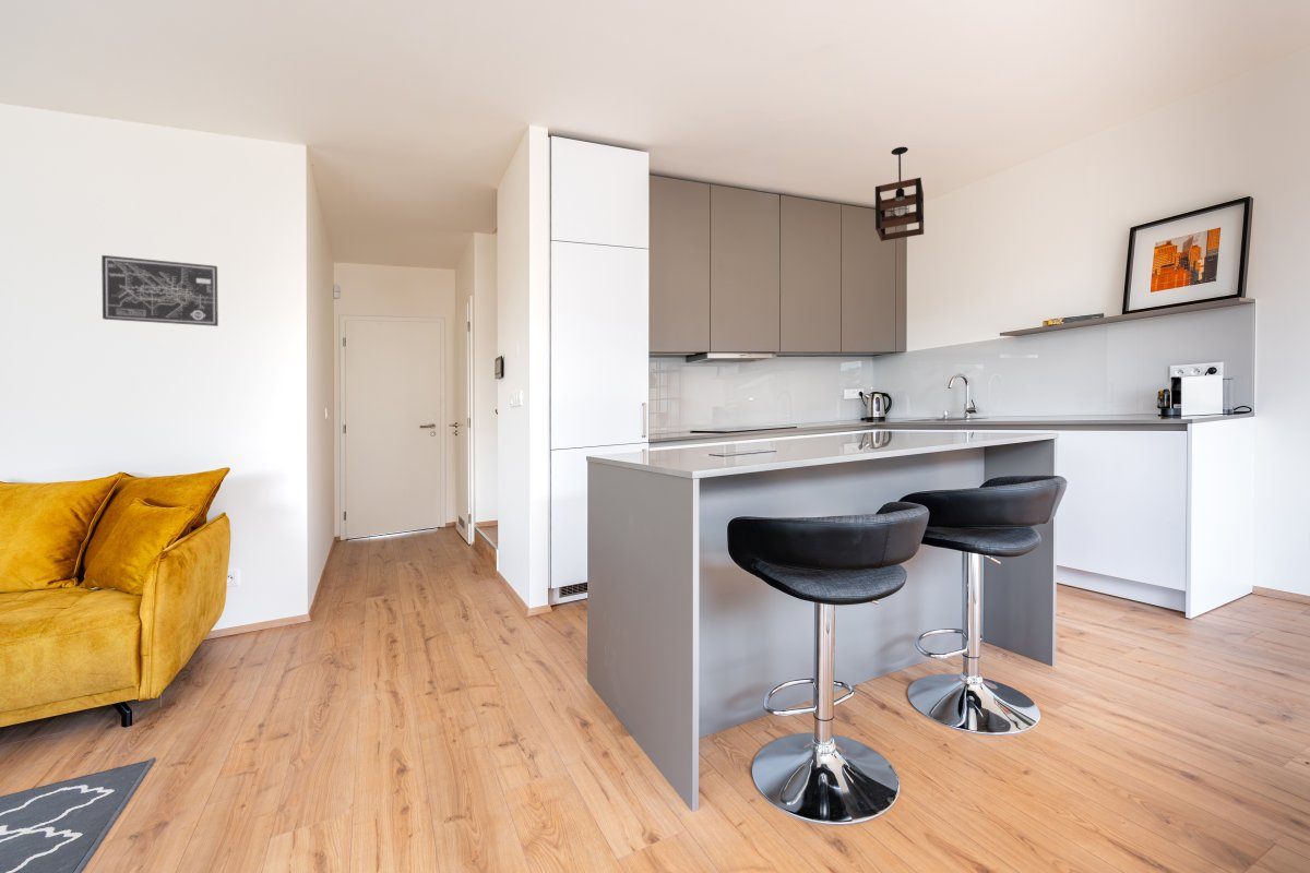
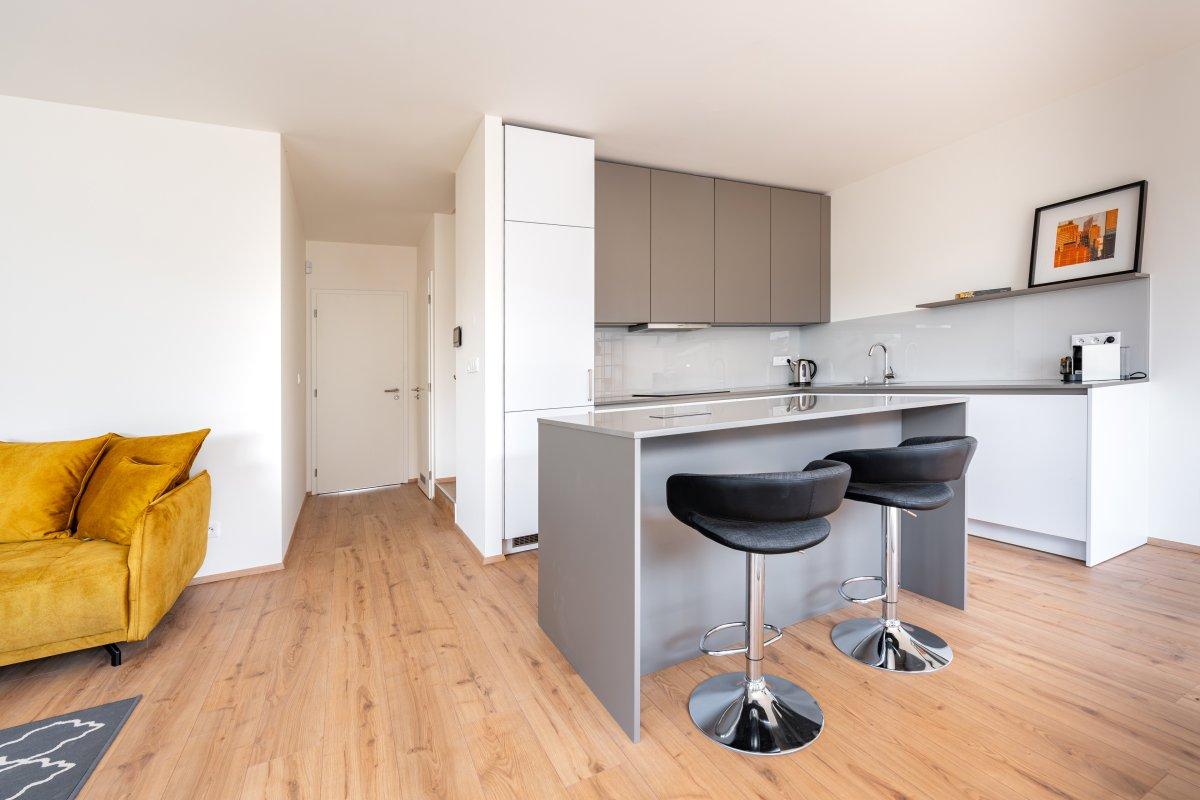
- pendant light (900, 191)
- wall art (162, 291)
